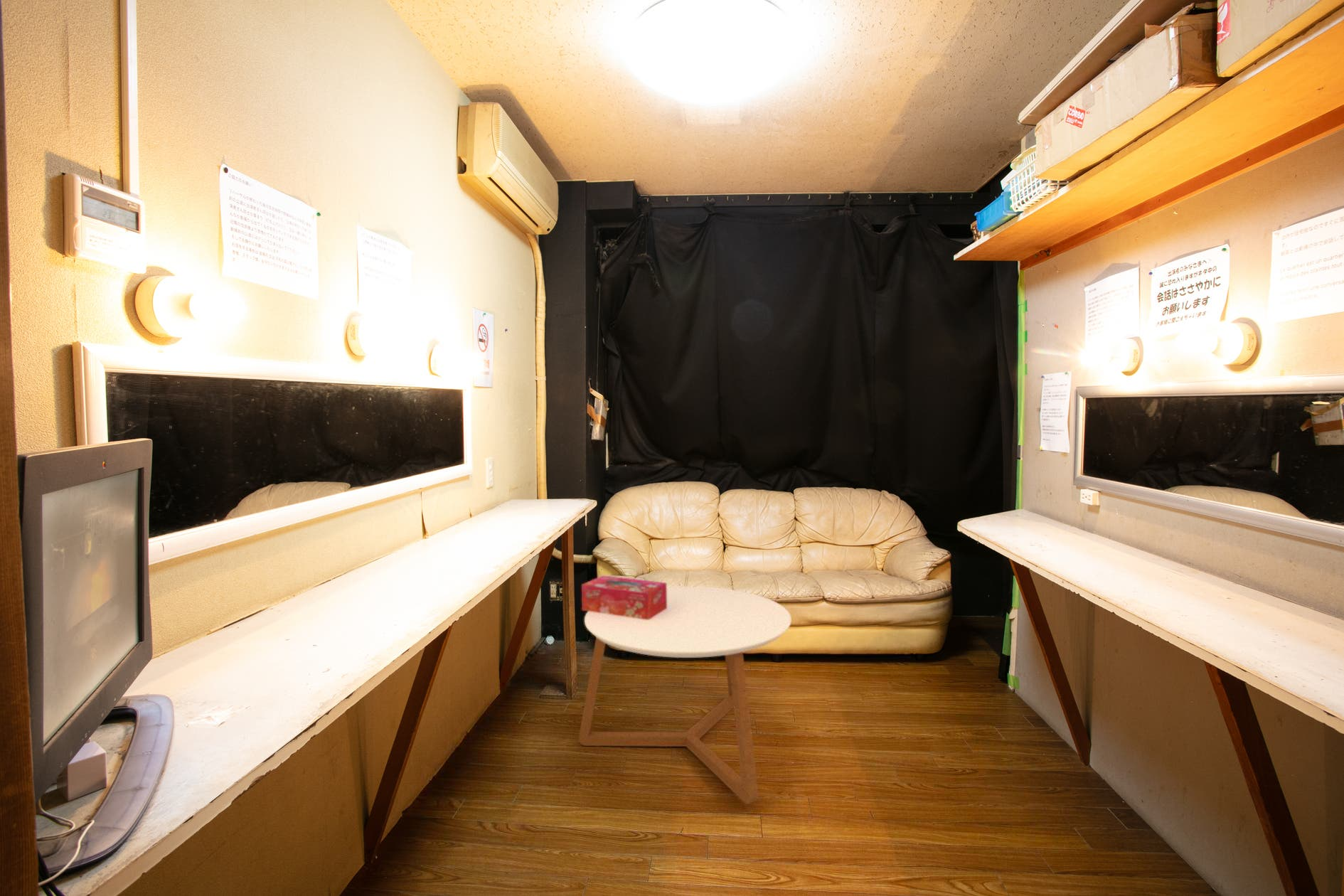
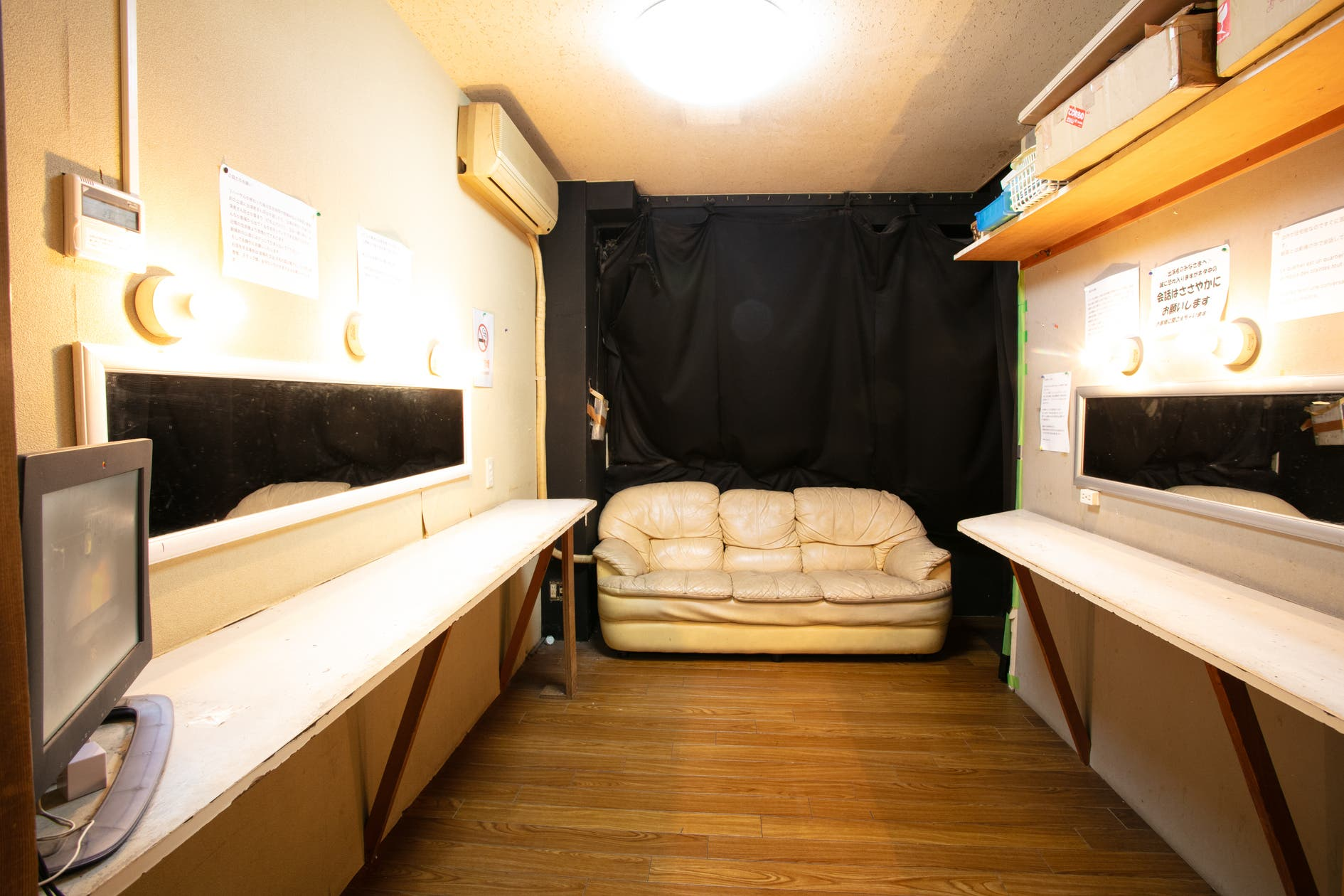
- coffee table (683, 657)
- tissue box (624, 596)
